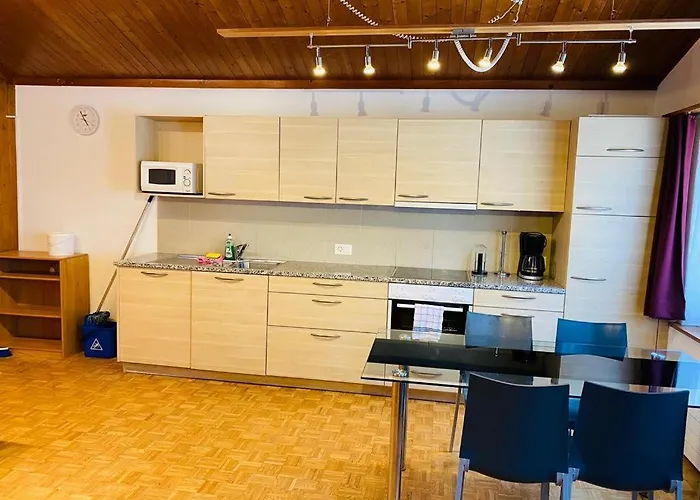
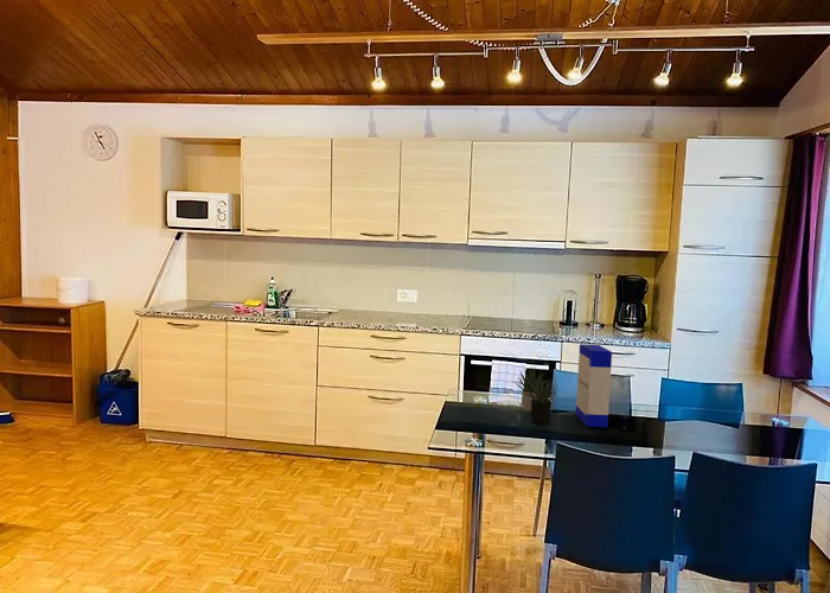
+ succulent plant (535, 391)
+ cereal box (593, 384)
